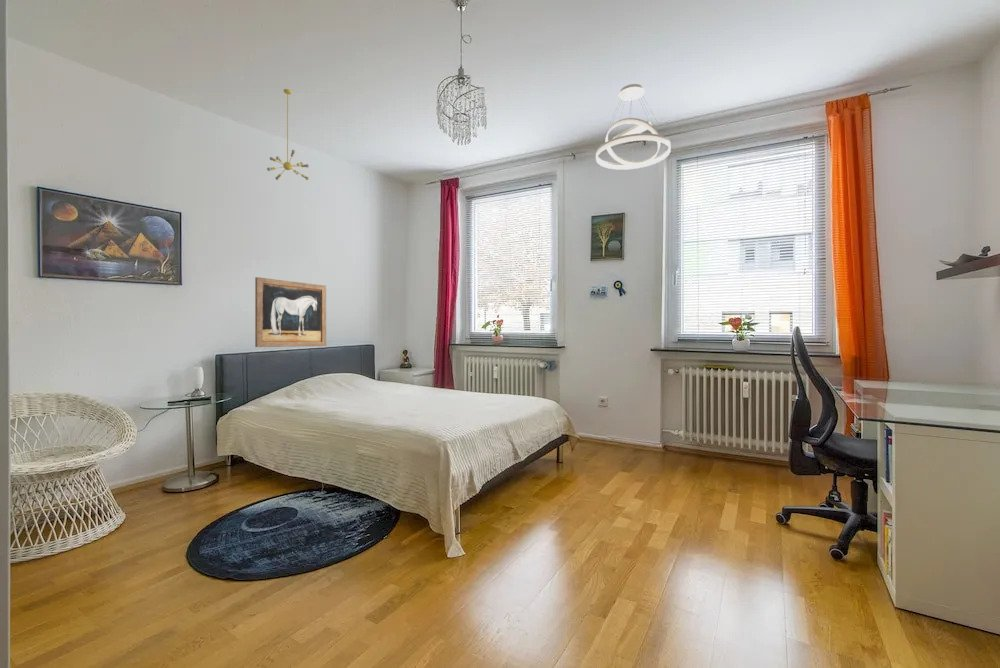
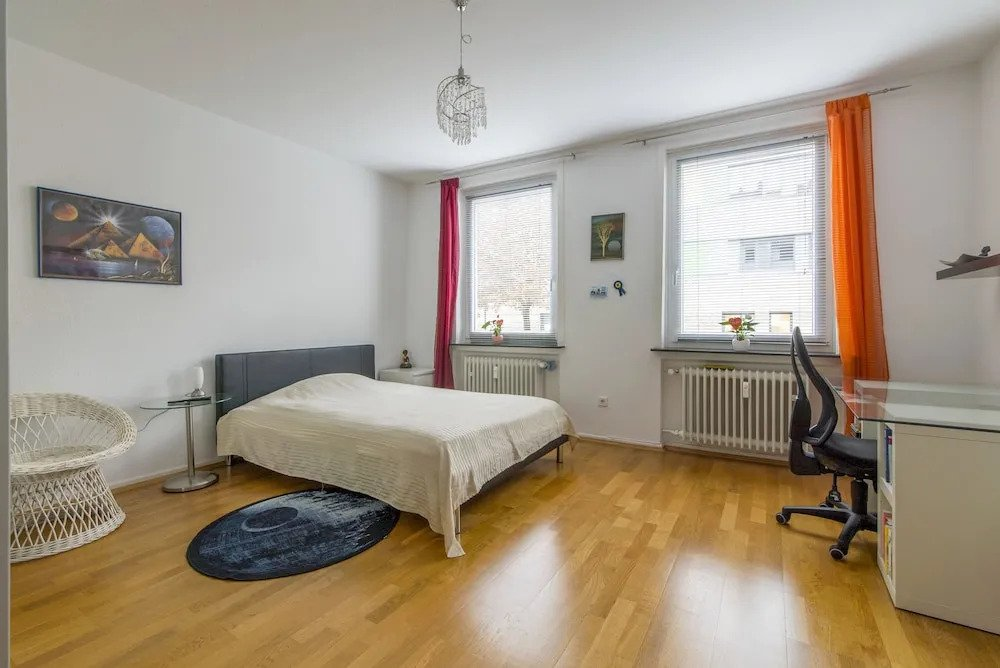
- chandelier (287, 133)
- wall art (293, 314)
- pendant light (632, 123)
